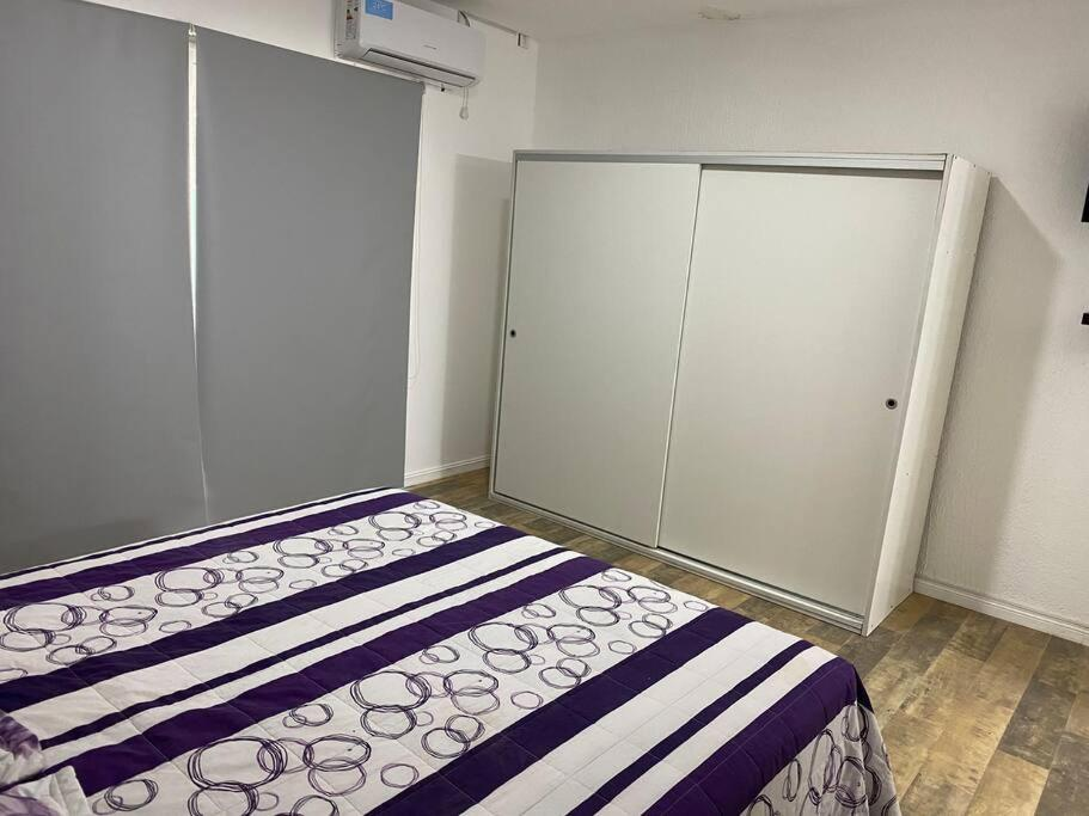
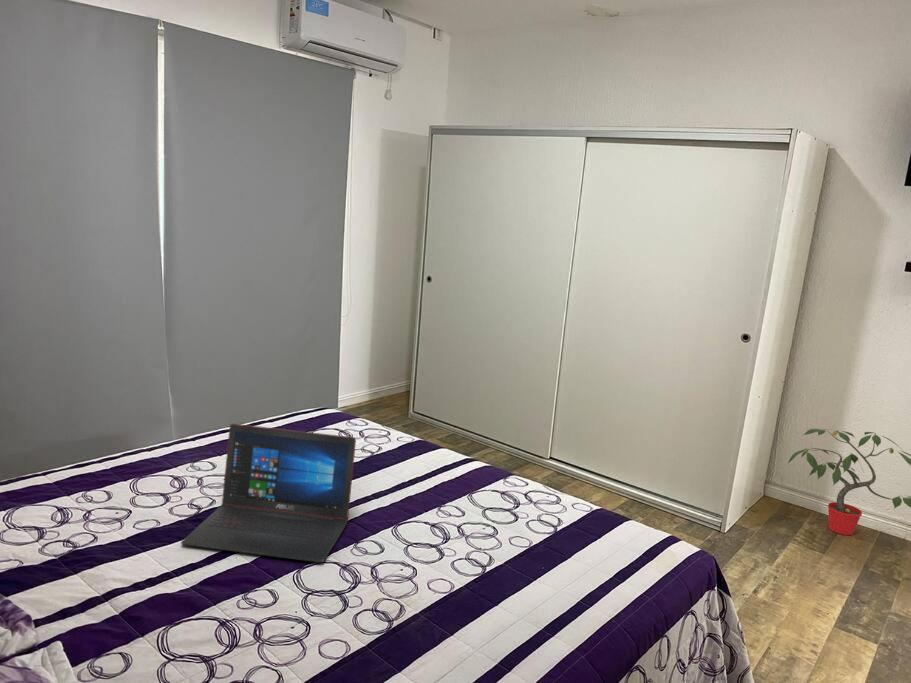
+ potted plant (854, 483)
+ laptop (273, 488)
